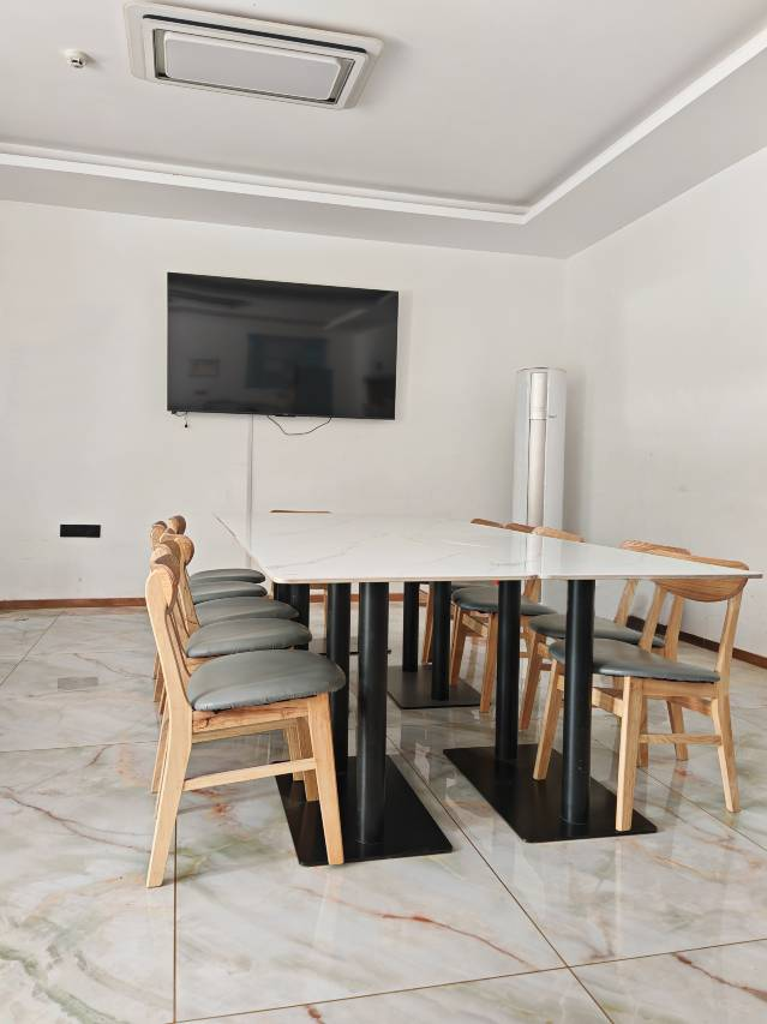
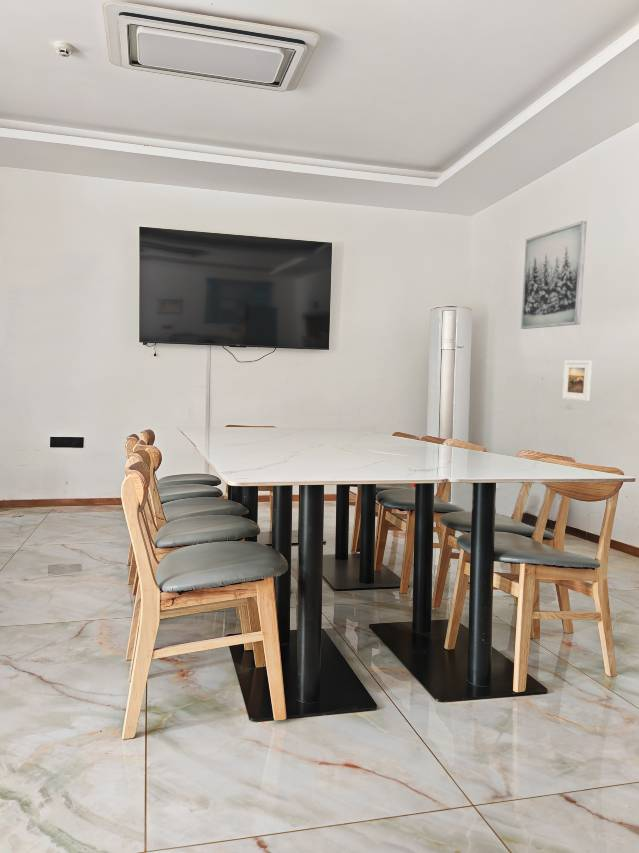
+ wall art (551, 279)
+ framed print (576, 380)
